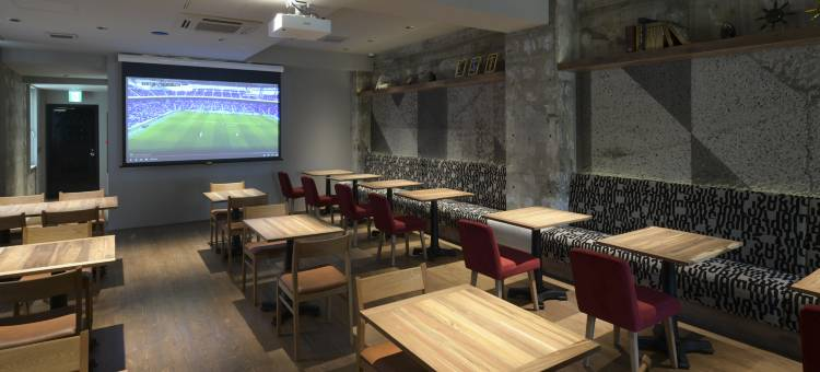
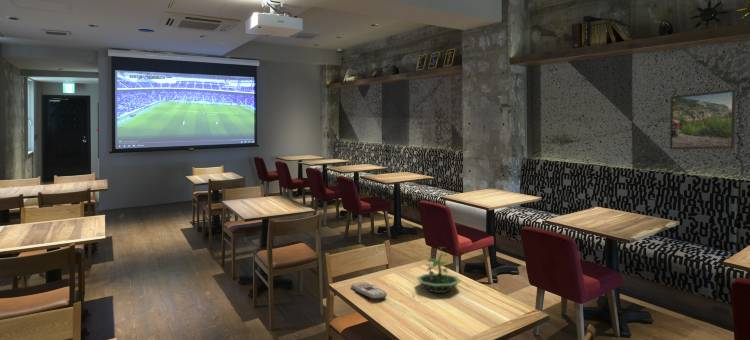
+ terrarium (440, 255)
+ remote control (369, 290)
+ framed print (700, 121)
